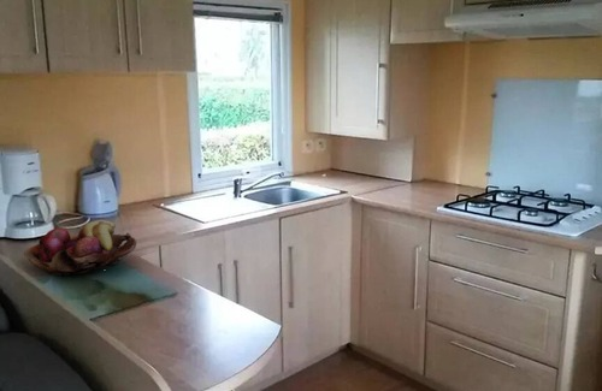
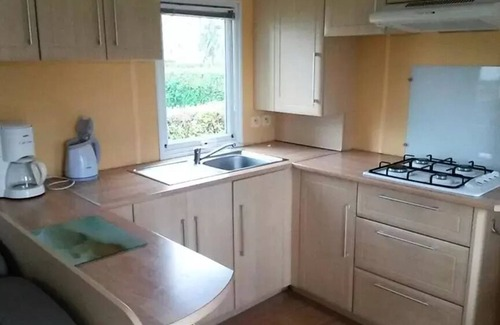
- fruit basket (84, 244)
